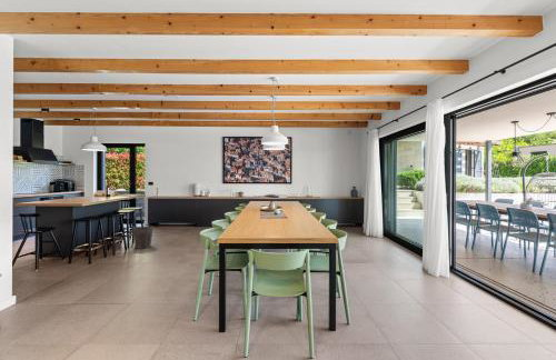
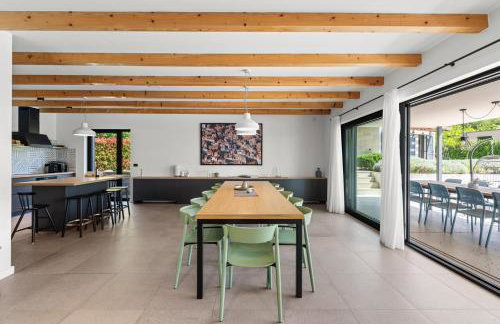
- waste bin (142, 237)
